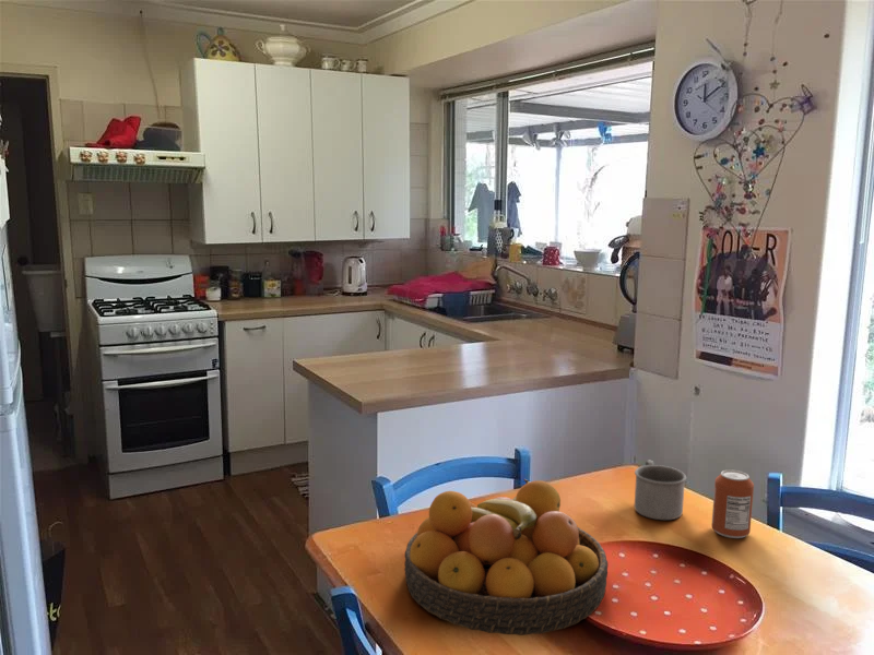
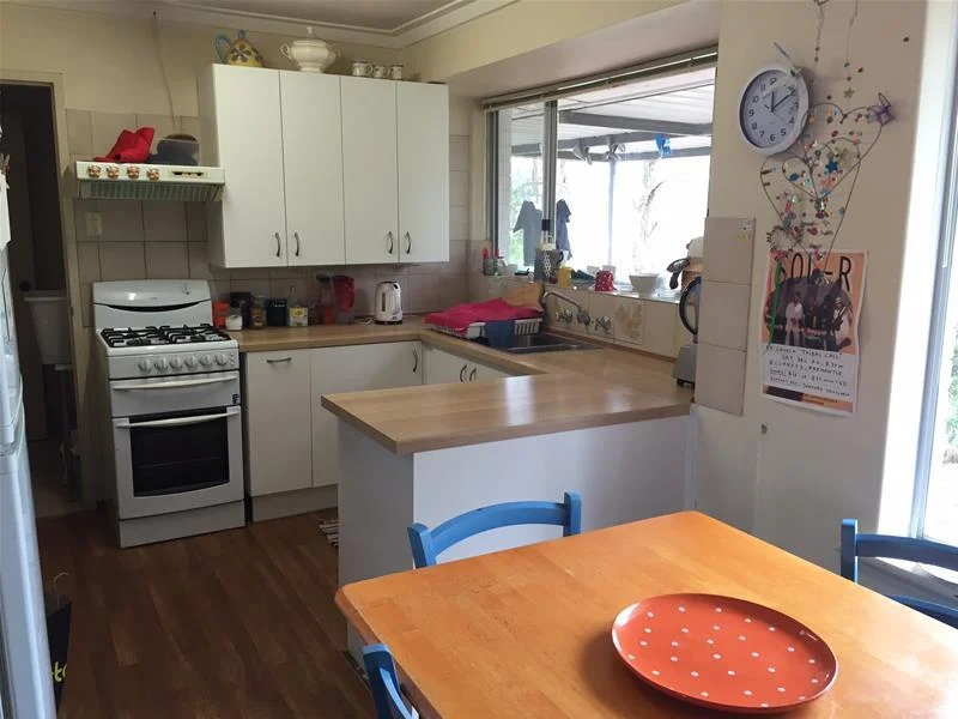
- can (732, 502)
- mug (657, 489)
- fruit bowl (505, 536)
